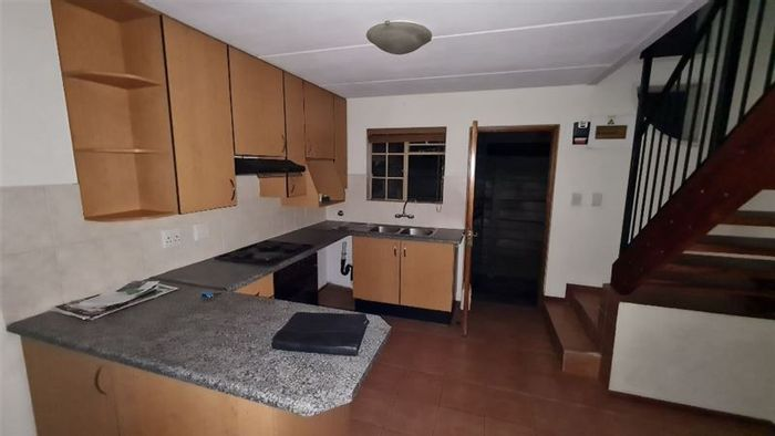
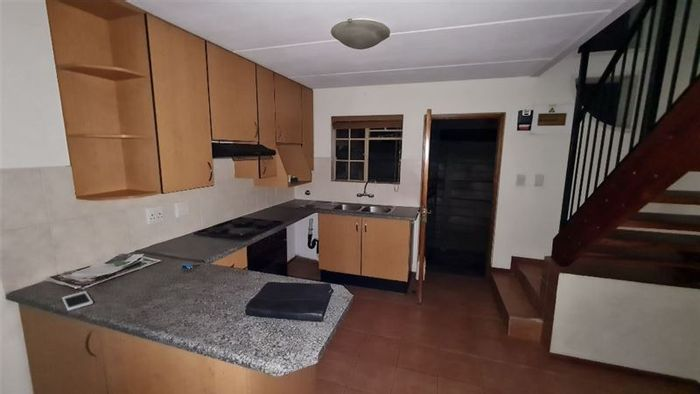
+ cell phone (77, 300)
